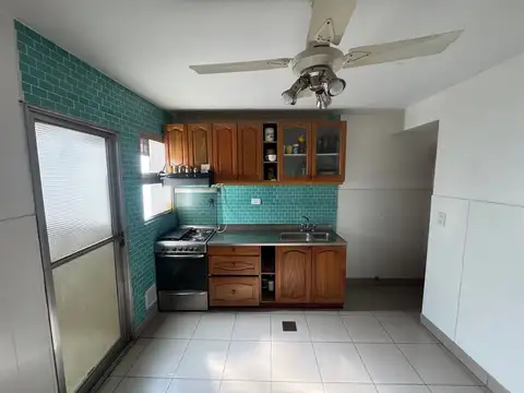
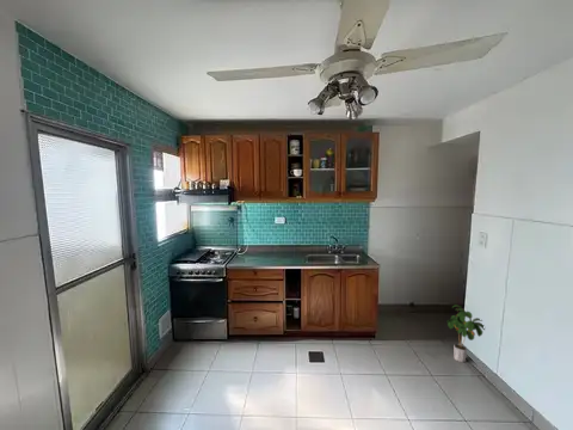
+ potted plant (462, 333)
